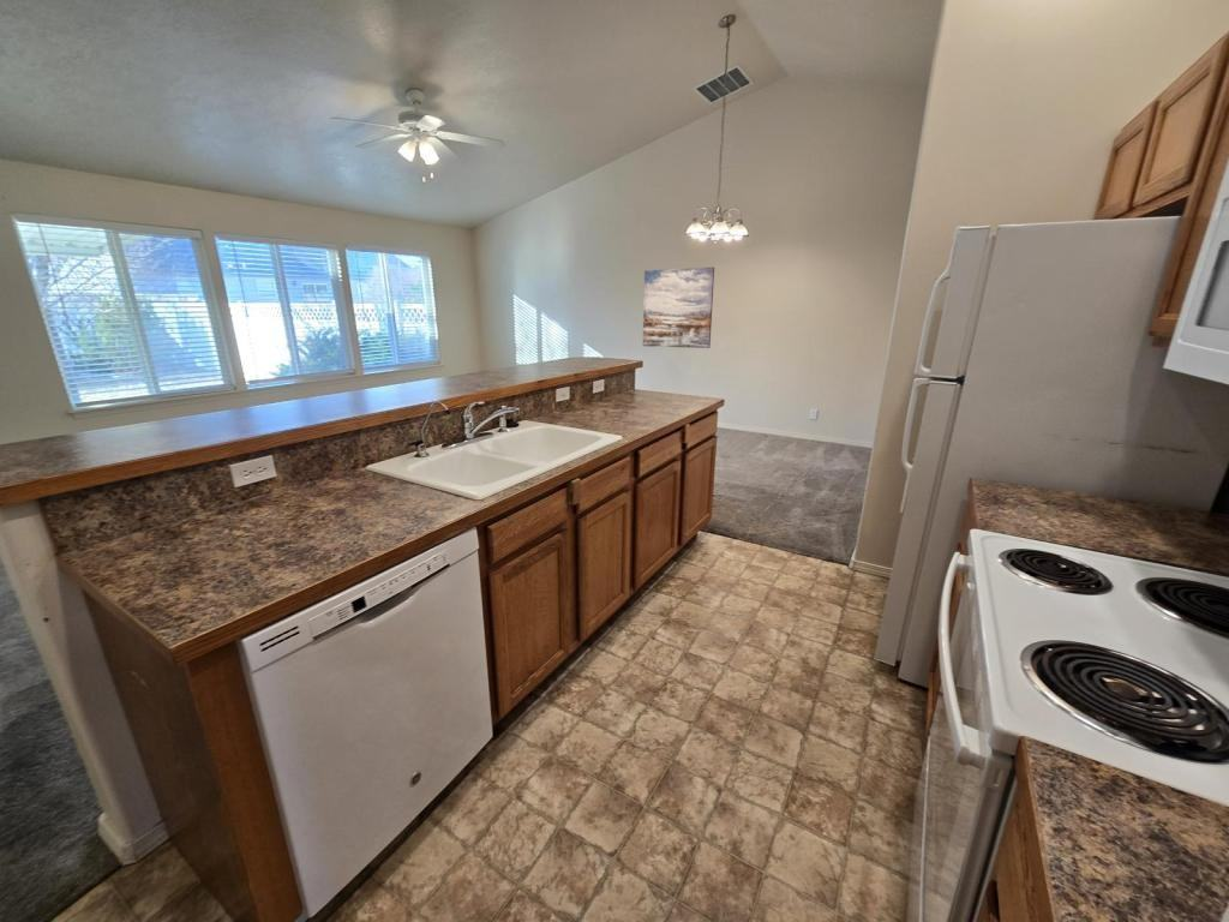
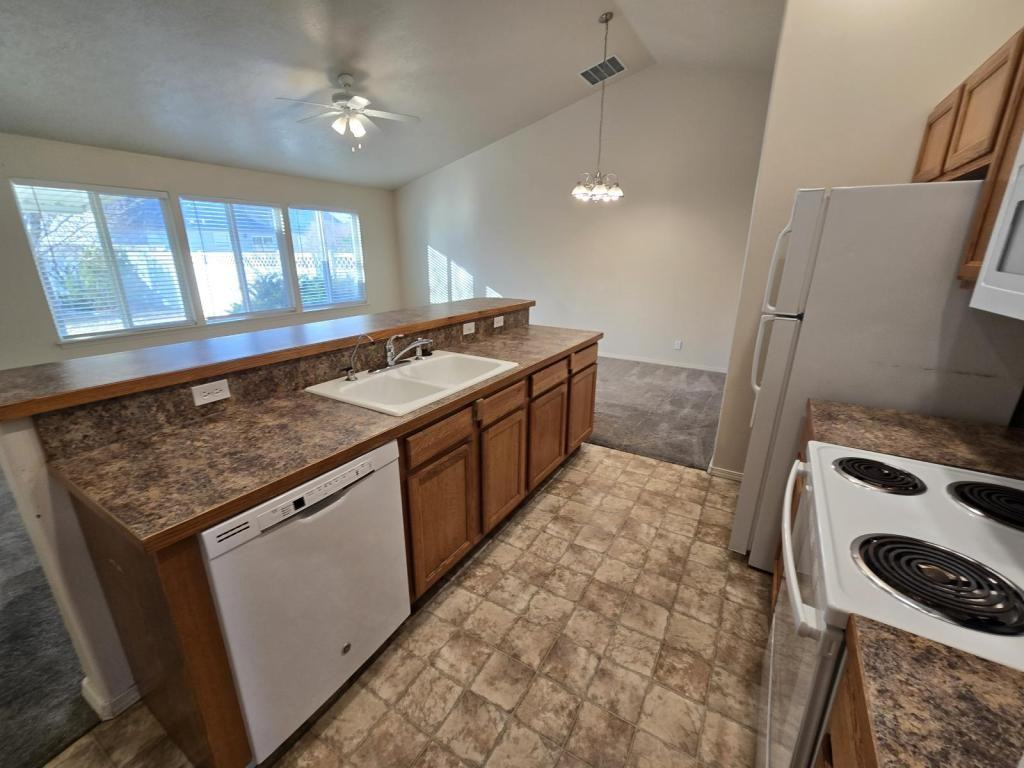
- wall art (676, 309)
